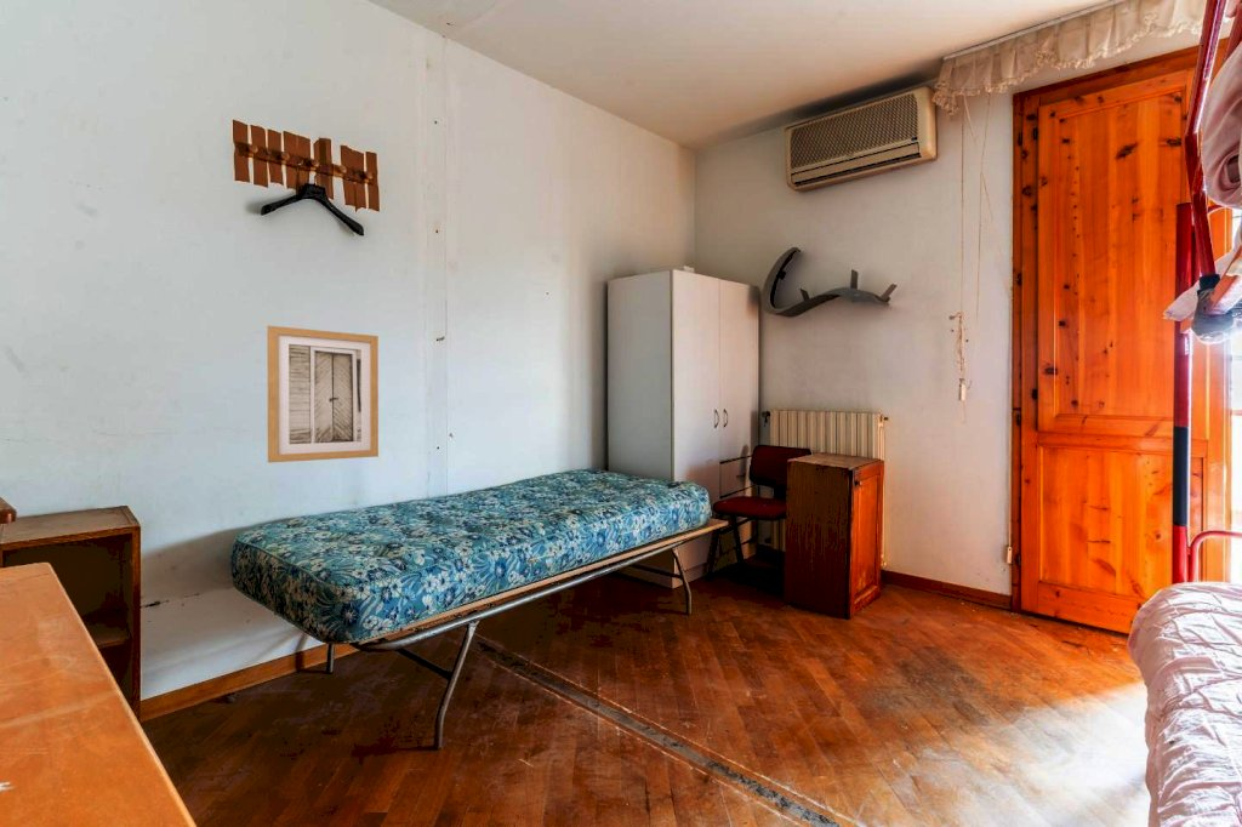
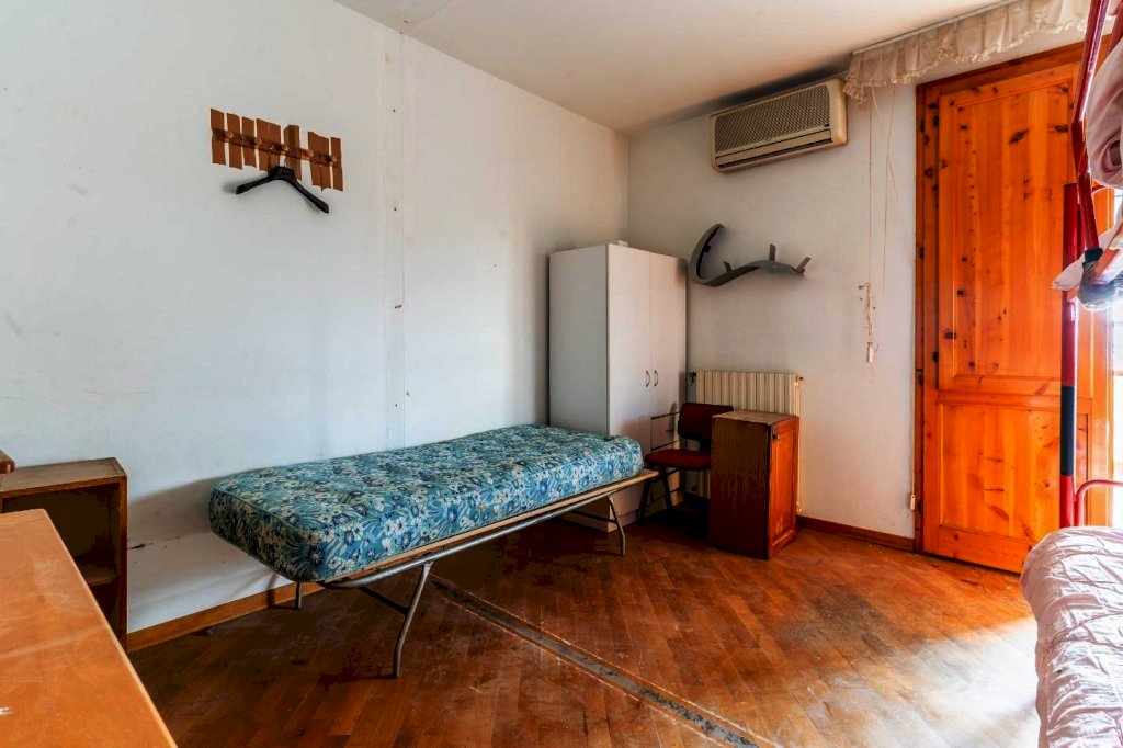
- wall art (326, 395)
